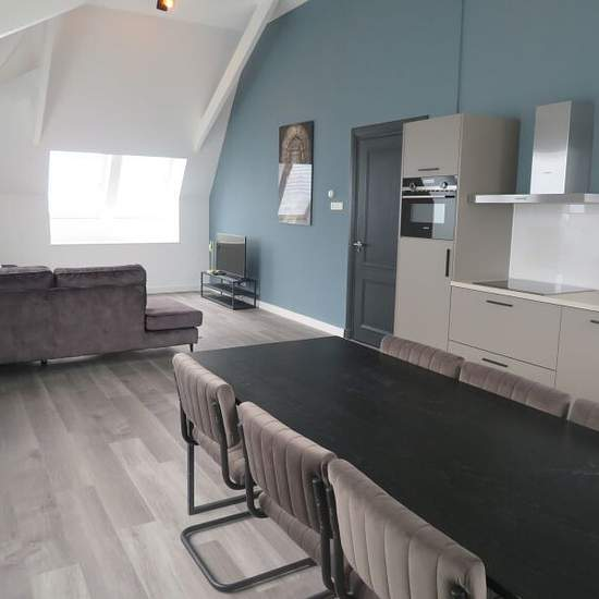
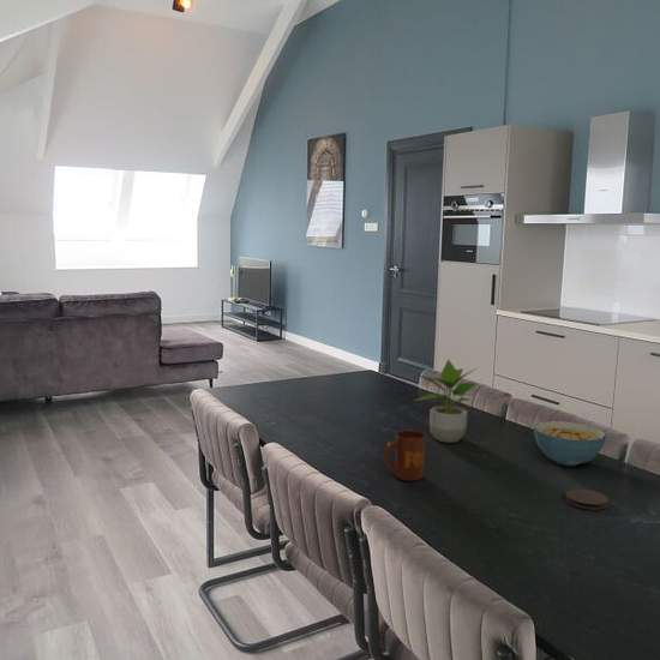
+ coaster (586, 498)
+ mug (403, 456)
+ cereal bowl (568, 446)
+ potted plant (445, 400)
